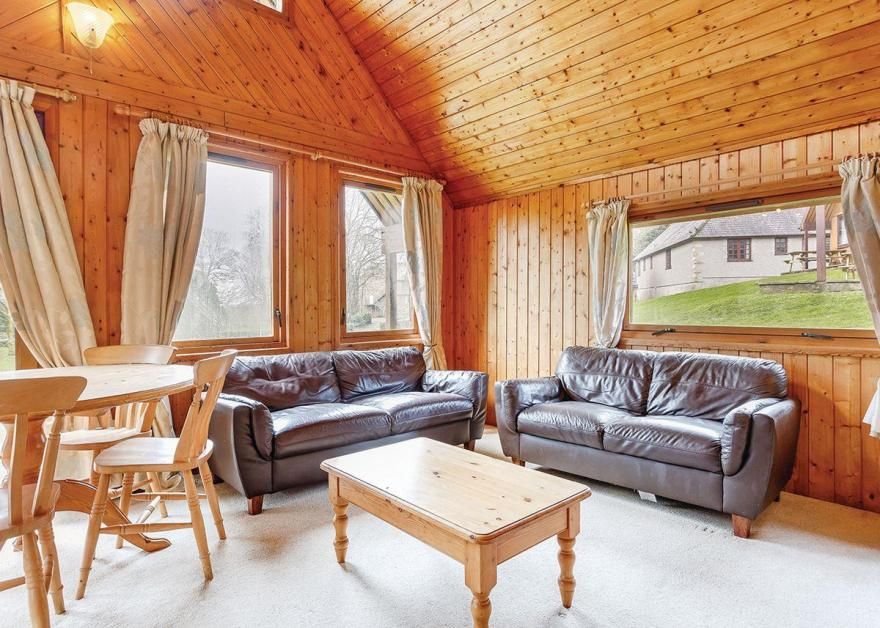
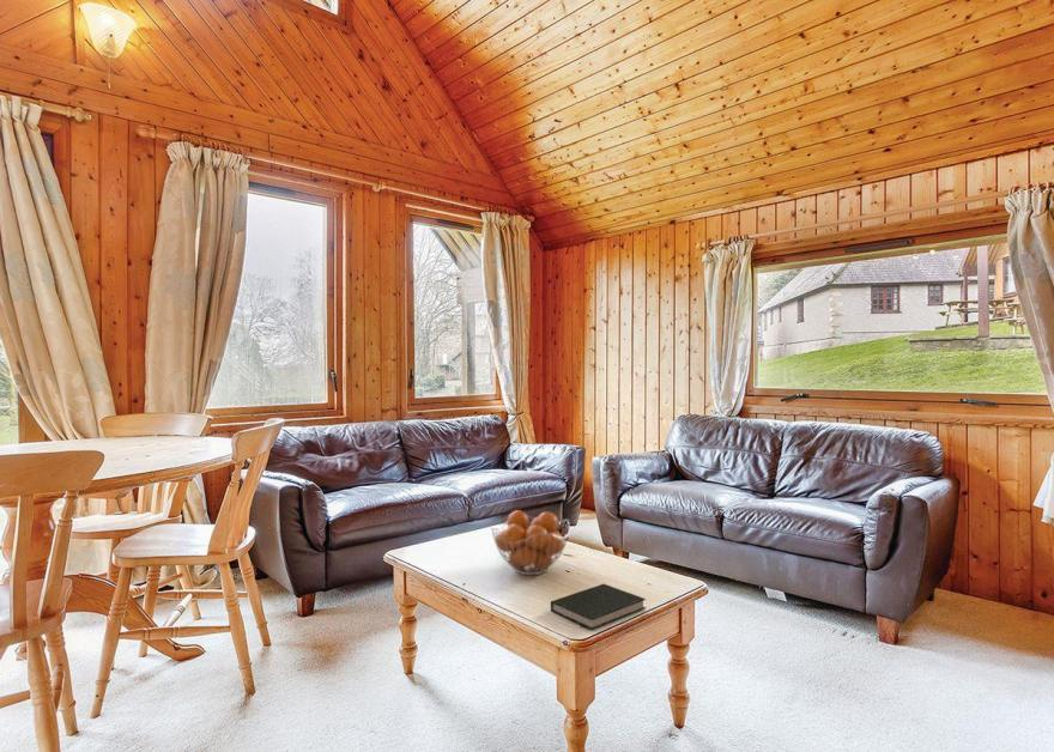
+ fruit basket (531, 540)
+ book (598, 605)
